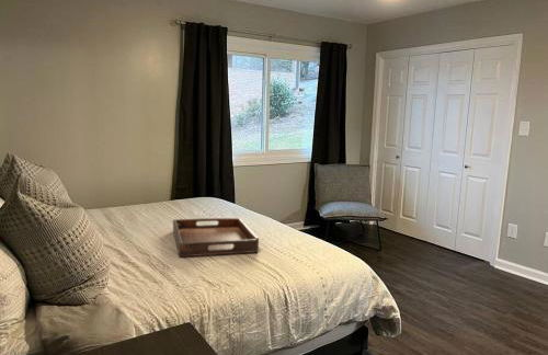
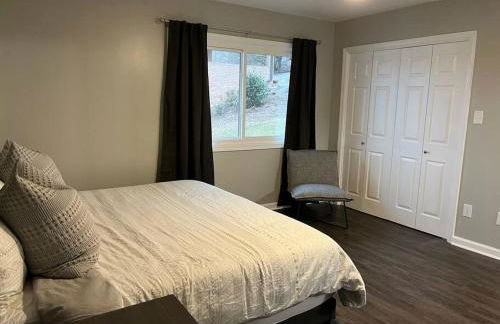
- serving tray (213, 234)
